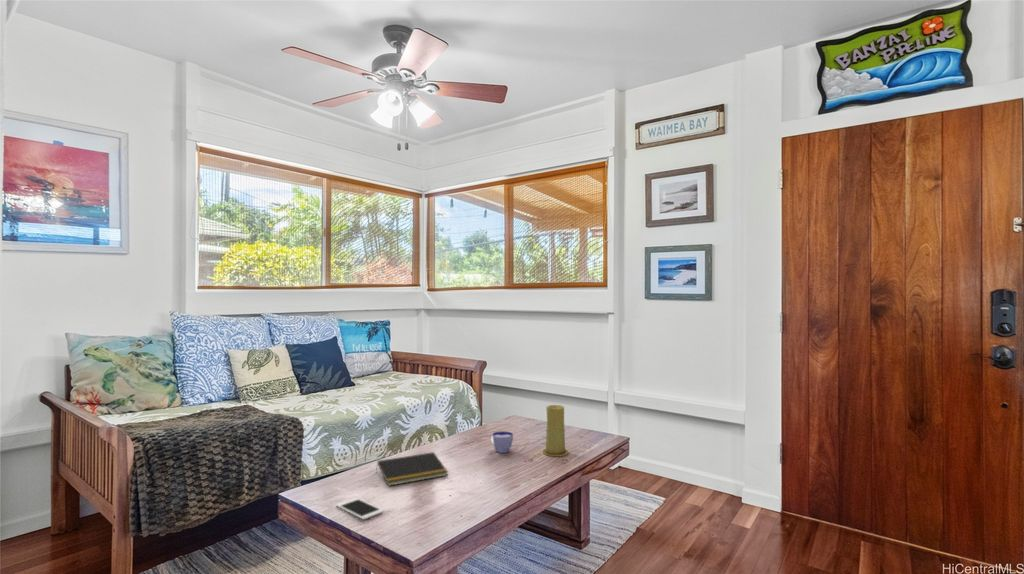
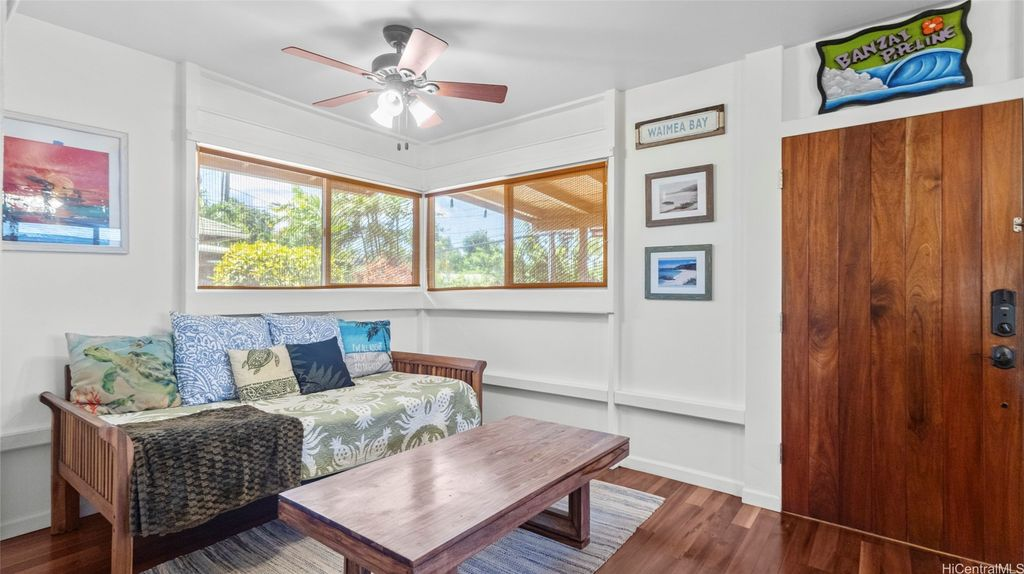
- notepad (412, 467)
- cup (500, 441)
- candle (555, 429)
- cell phone (359, 508)
